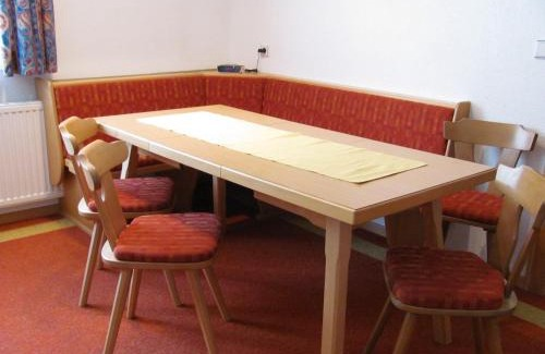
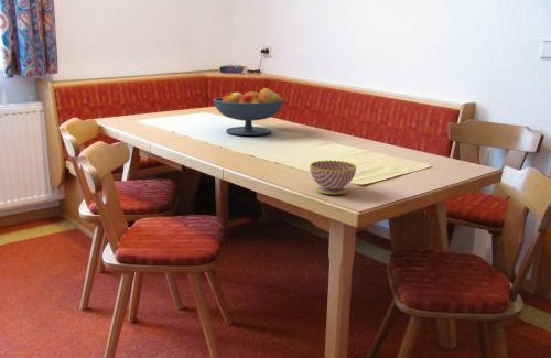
+ teacup (335, 177)
+ fruit bowl (248, 109)
